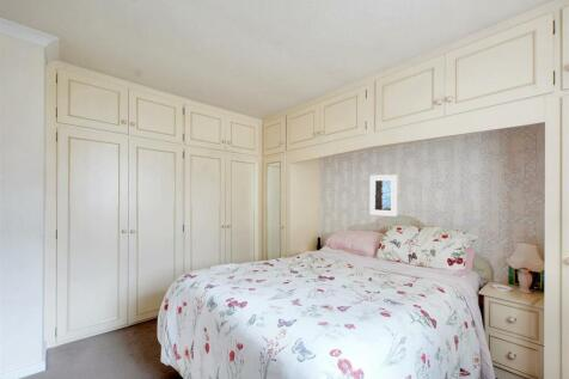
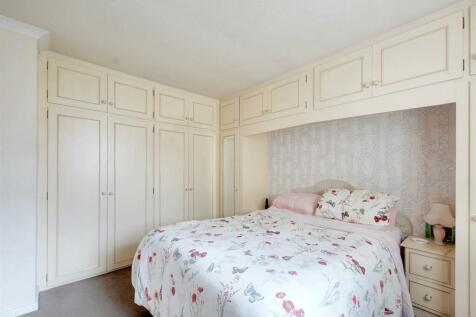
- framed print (383, 195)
